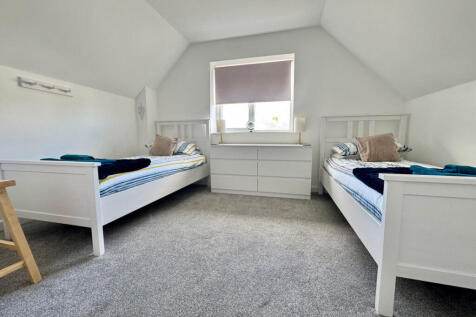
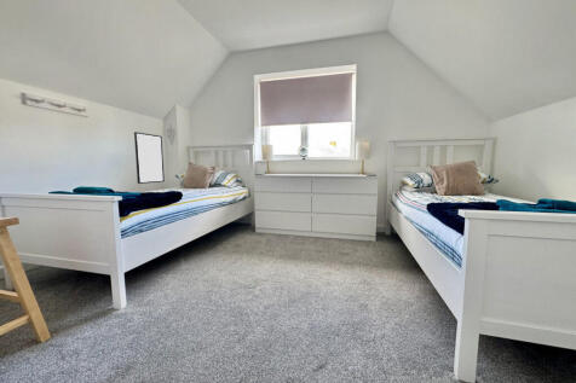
+ writing board (150, 158)
